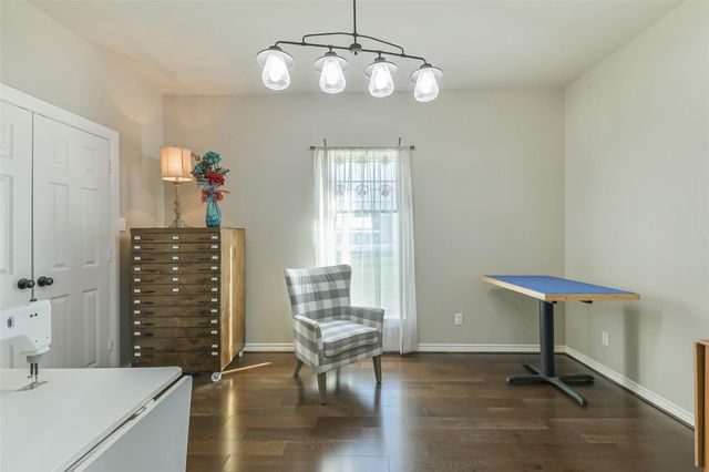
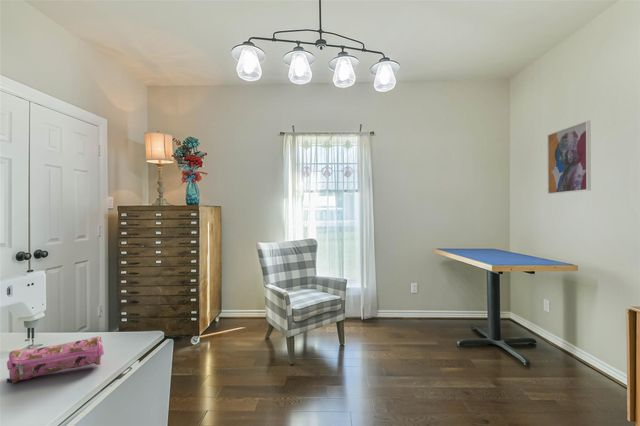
+ pencil case (59, 357)
+ wall art (567, 160)
